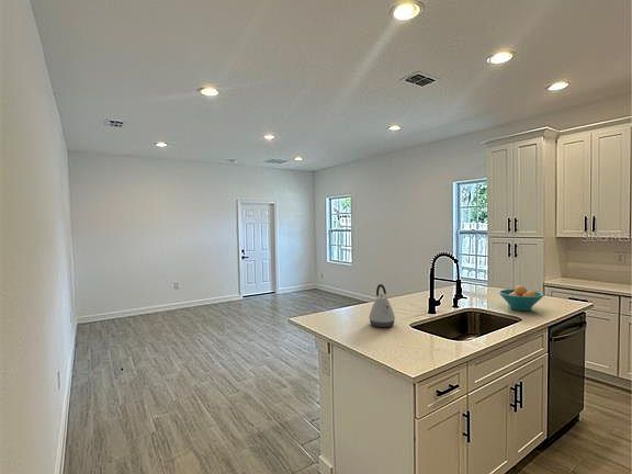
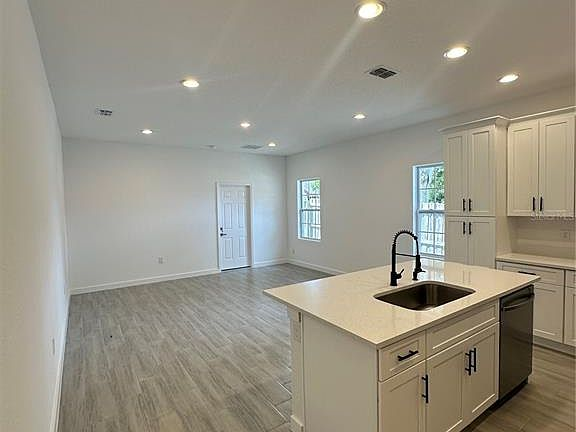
- kettle (382, 304)
- fruit bowl (520, 296)
